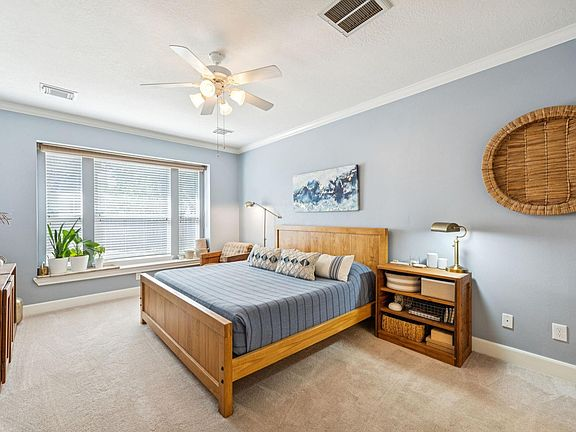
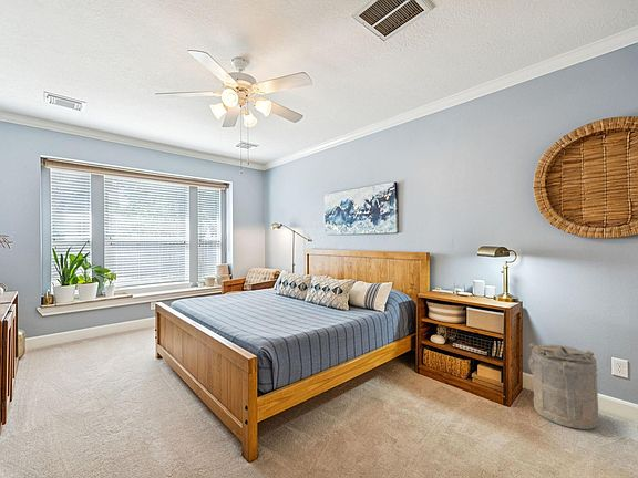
+ laundry hamper (560, 378)
